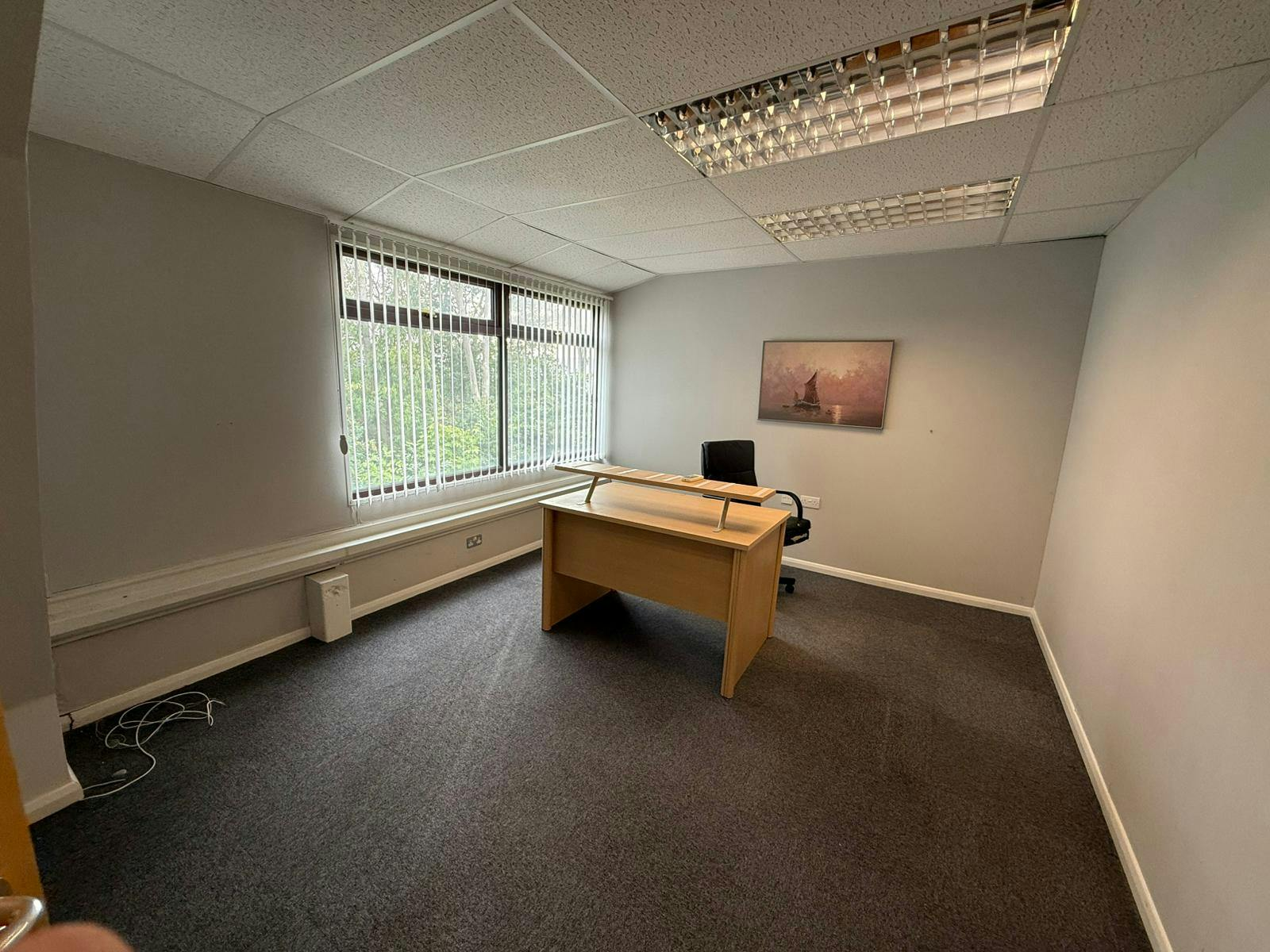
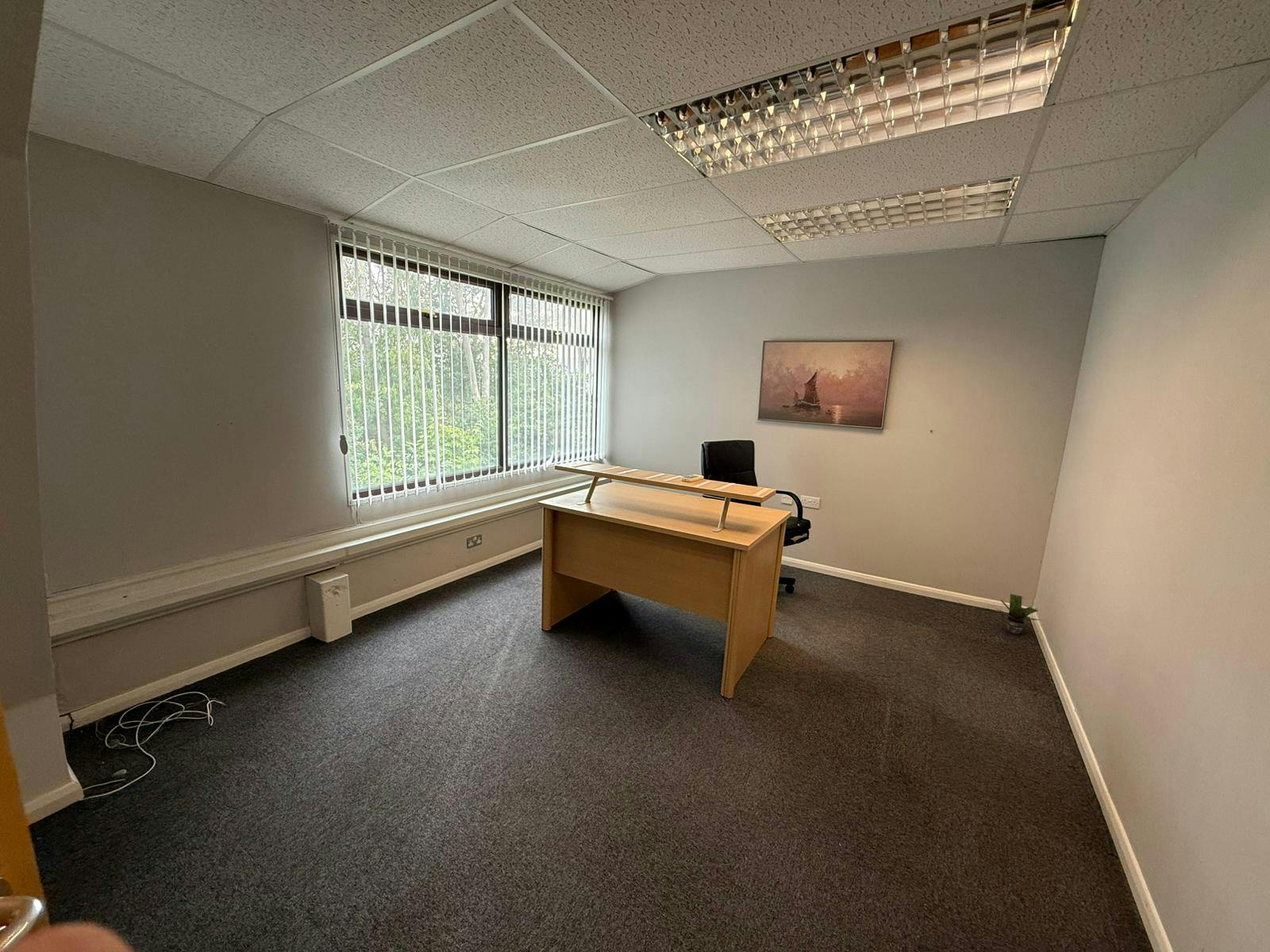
+ potted plant (1015, 616)
